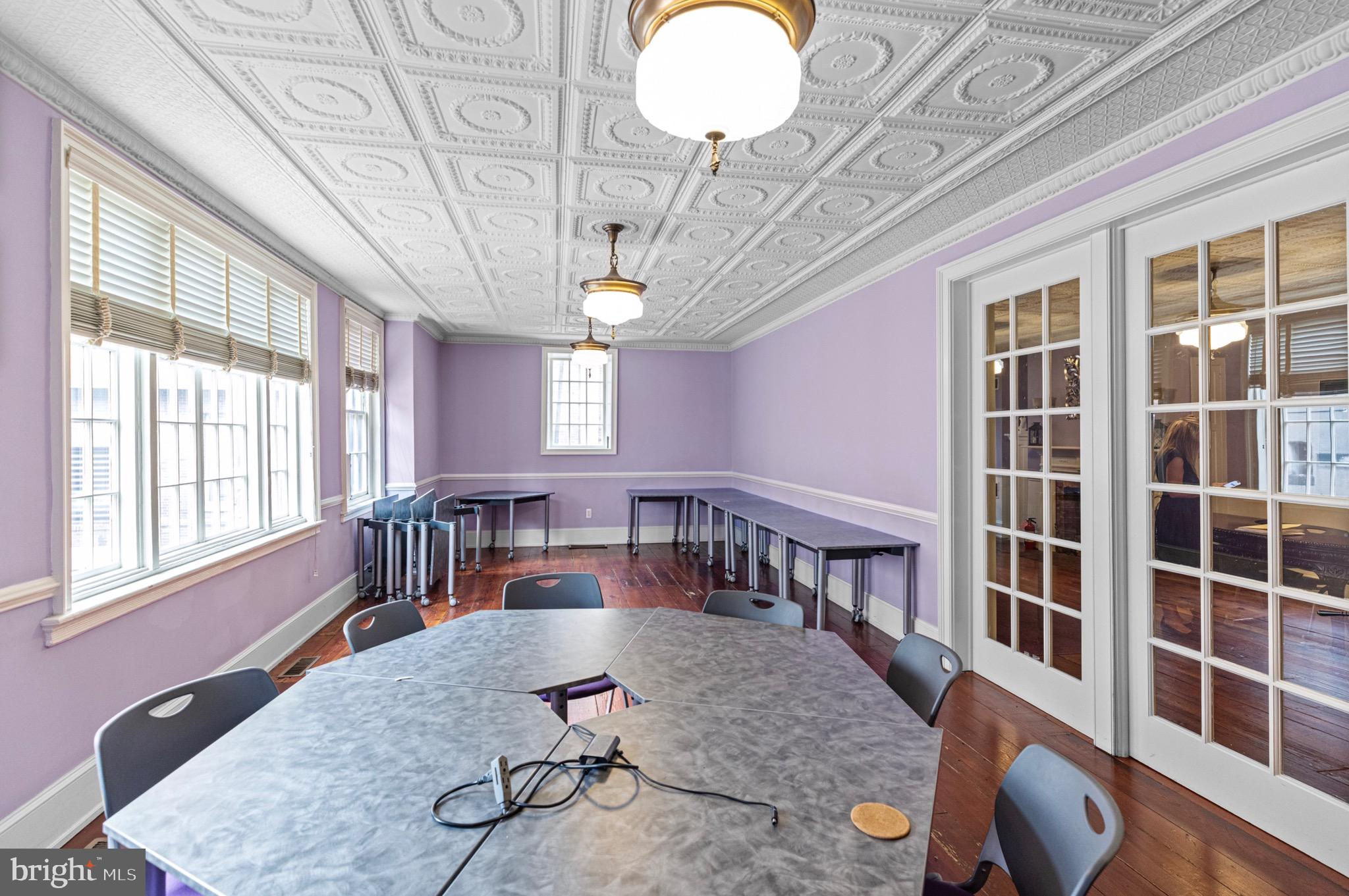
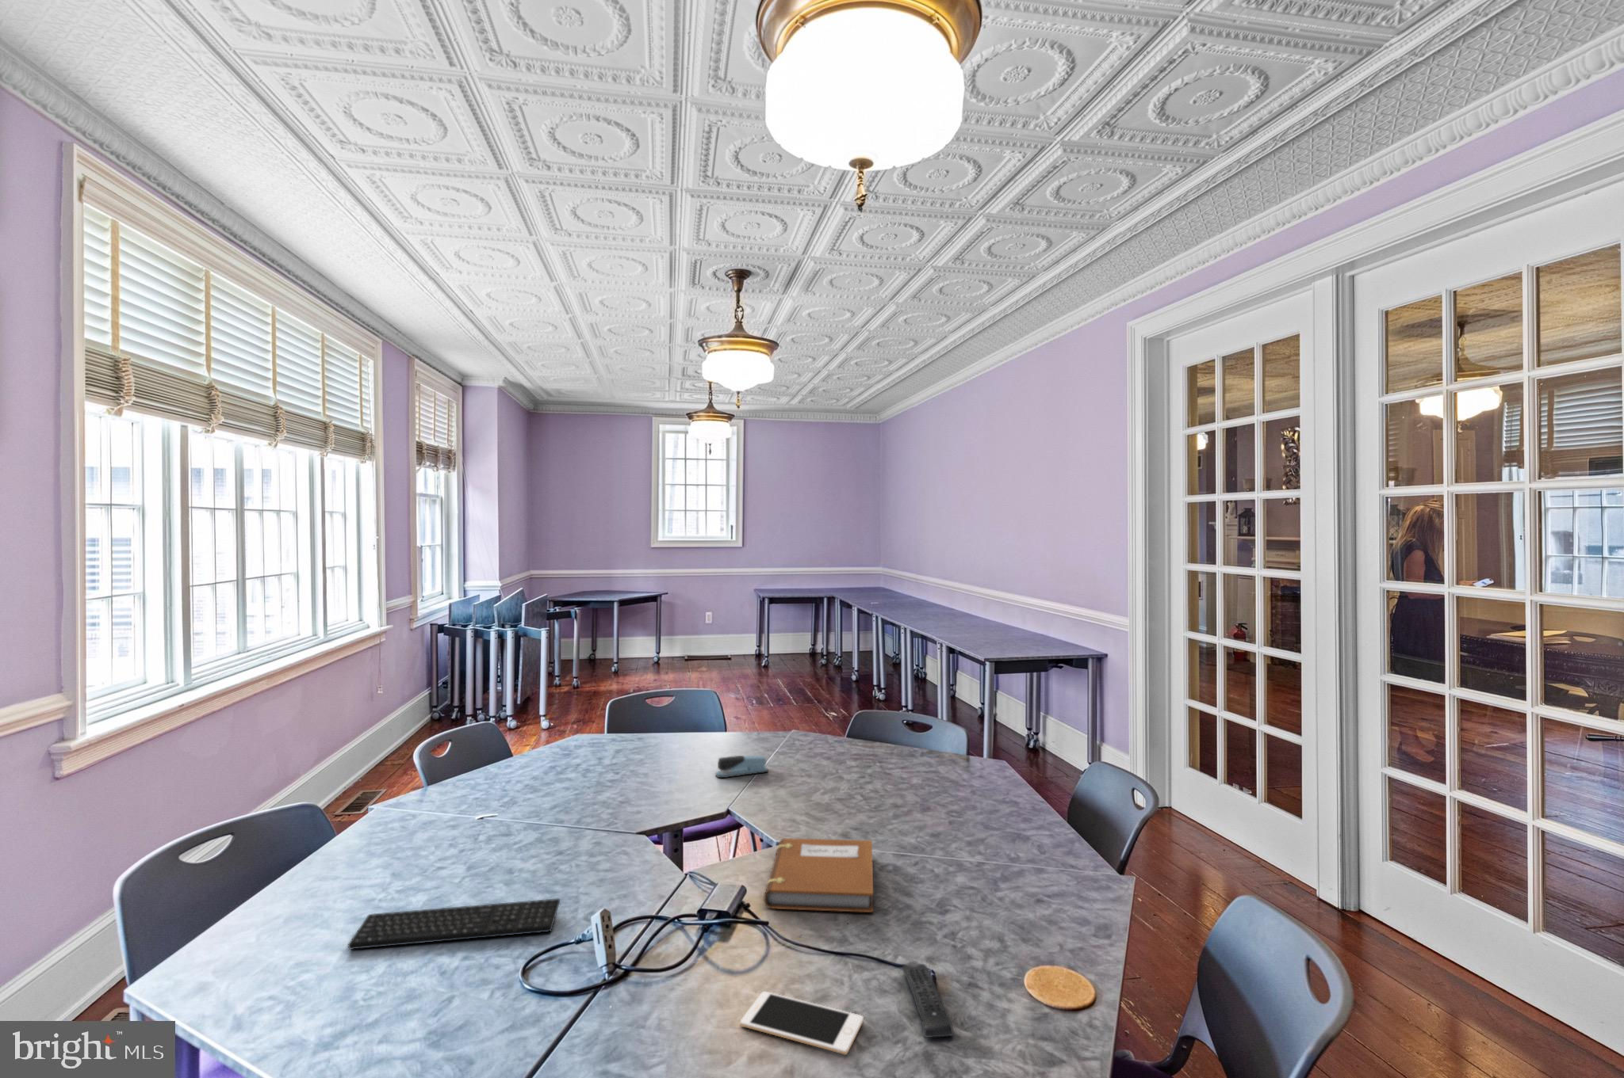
+ notebook (821, 871)
+ cell phone (802, 1021)
+ stapler (742, 764)
+ keyboard (459, 923)
+ remote control (923, 994)
